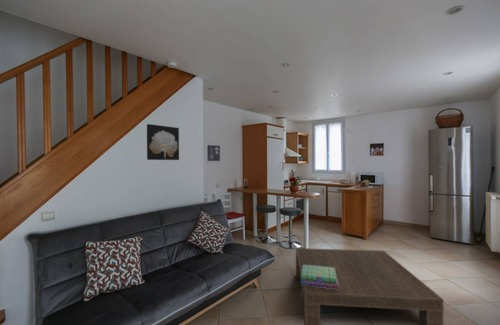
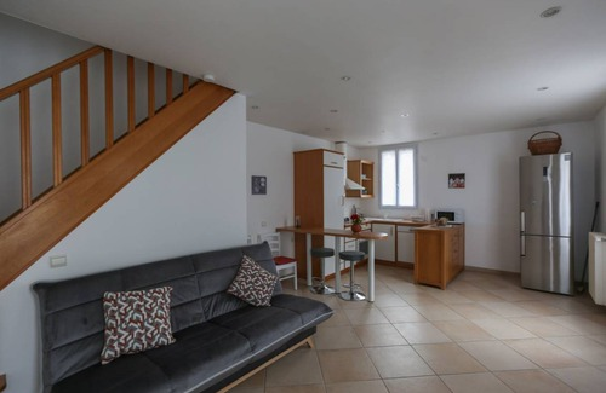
- wall art (163, 143)
- coffee table (352, 283)
- stack of books (318, 275)
